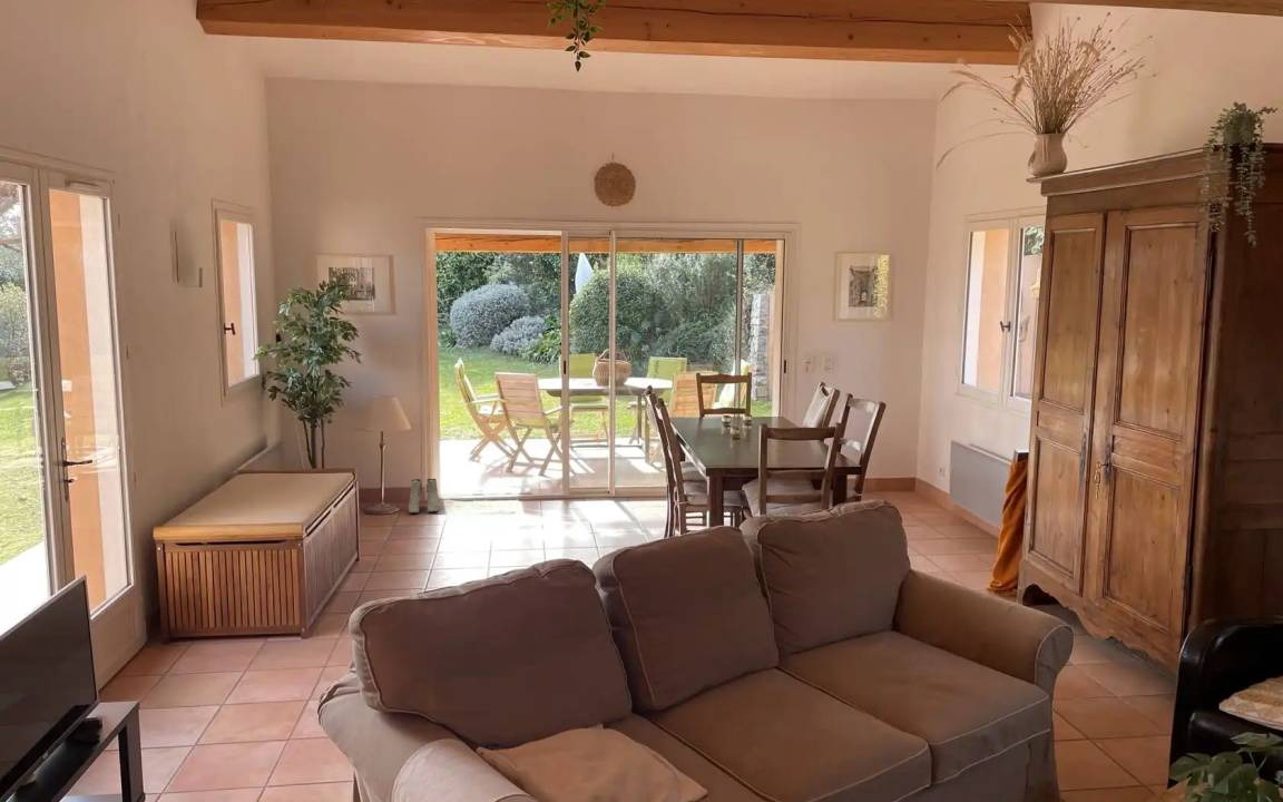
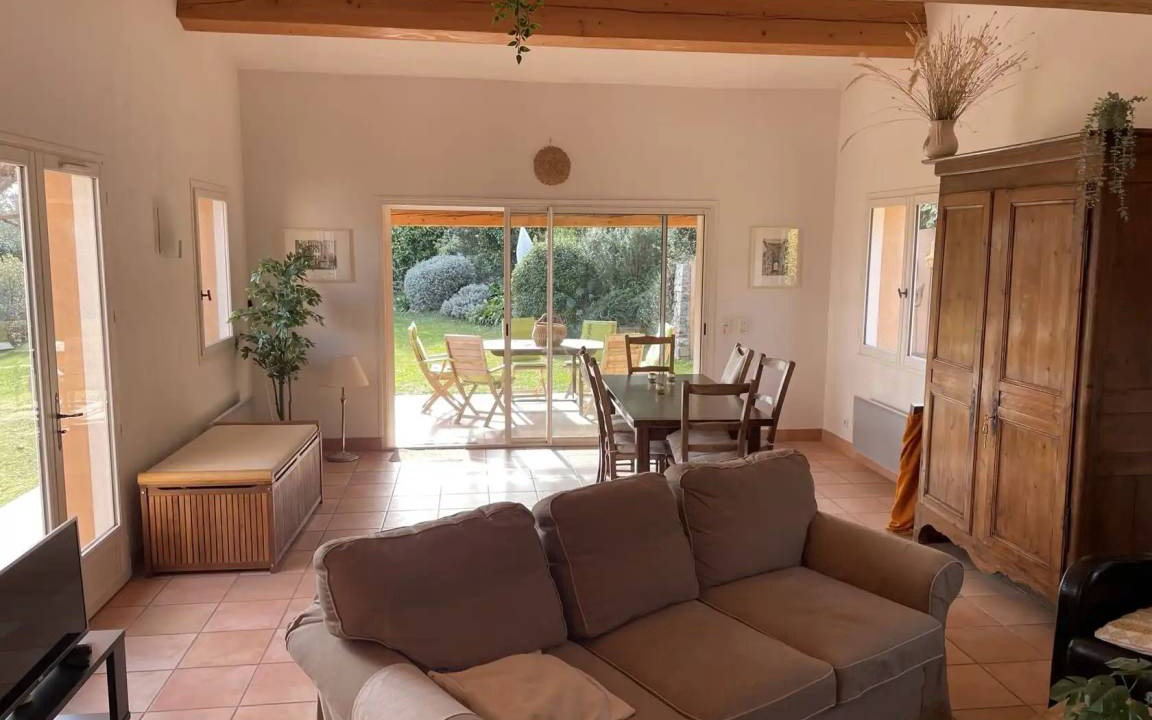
- boots (420, 496)
